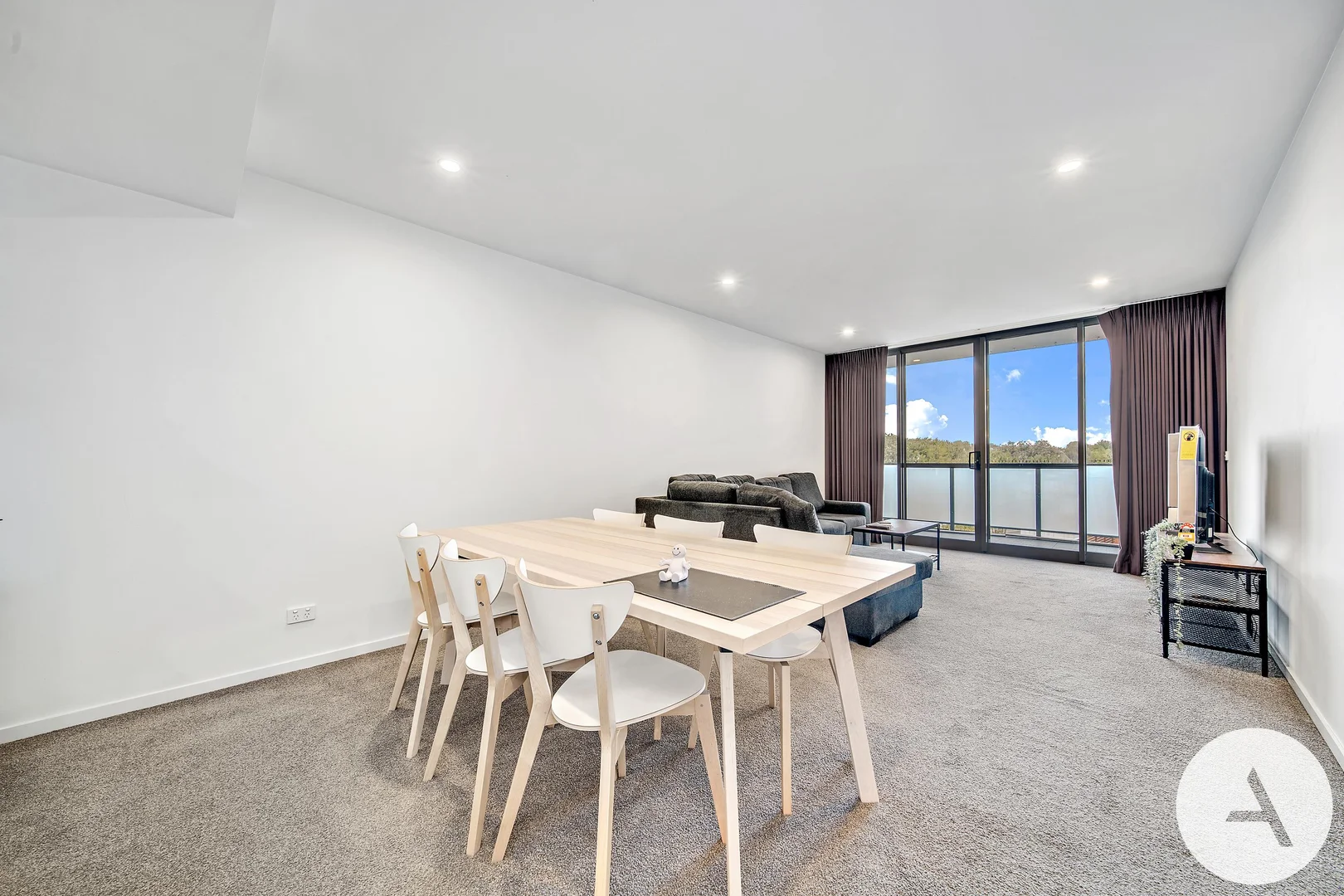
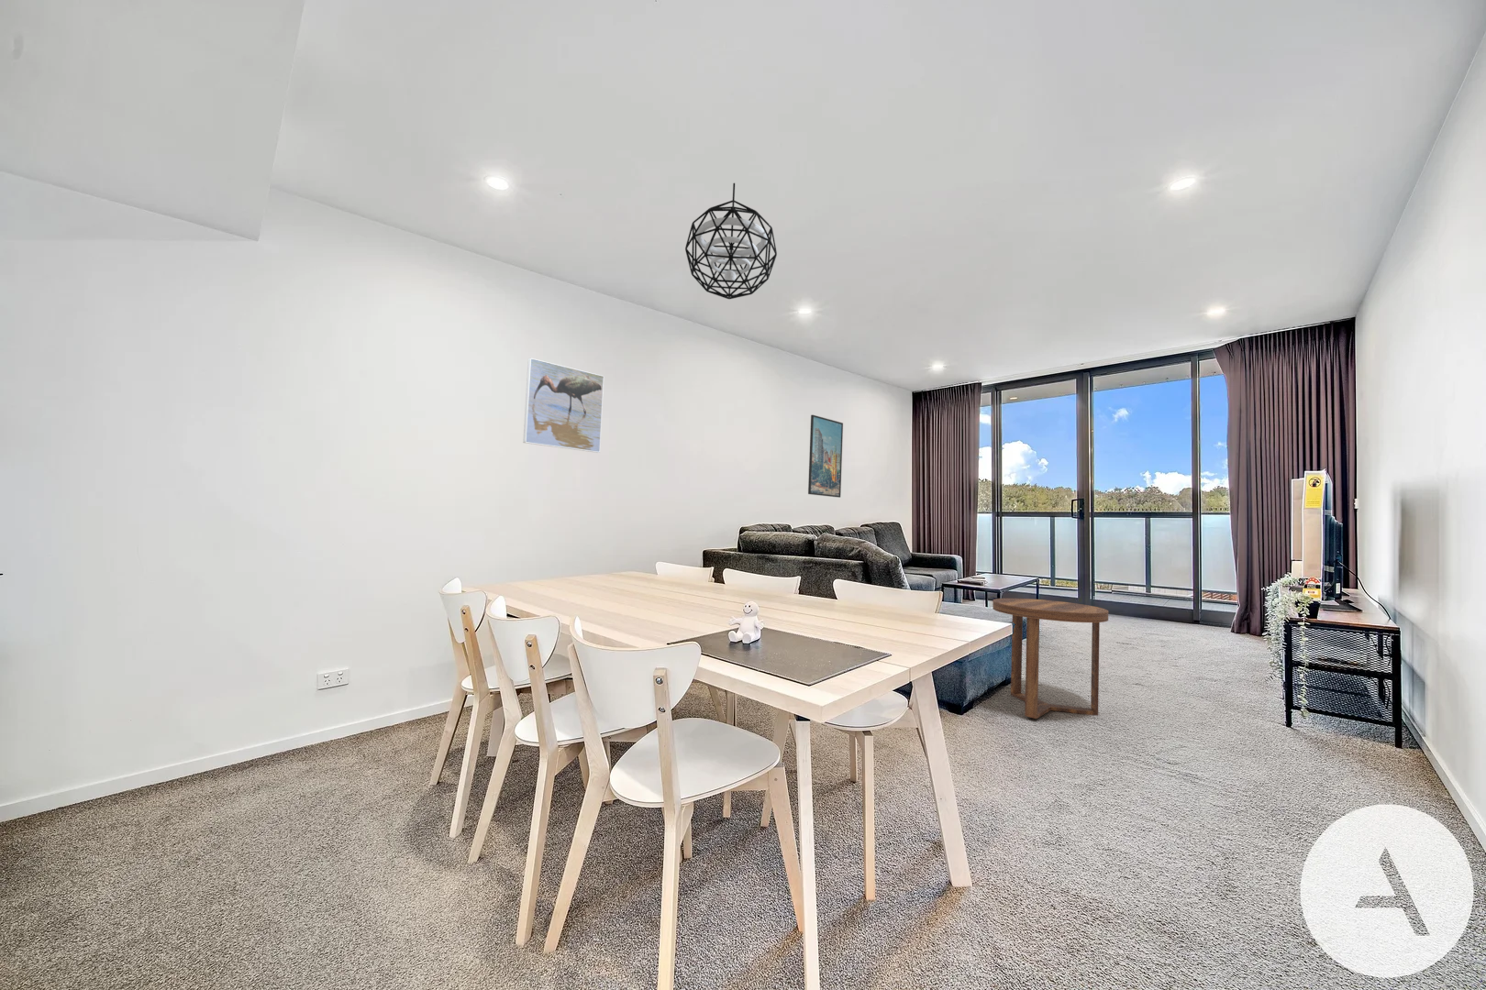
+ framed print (826, 456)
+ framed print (565, 407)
+ pendant light (731, 240)
+ side table (1038, 656)
